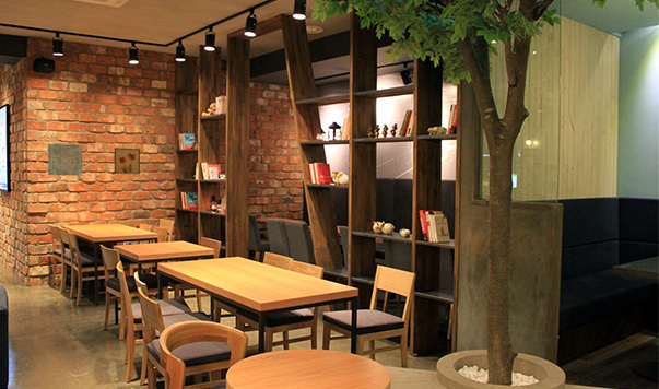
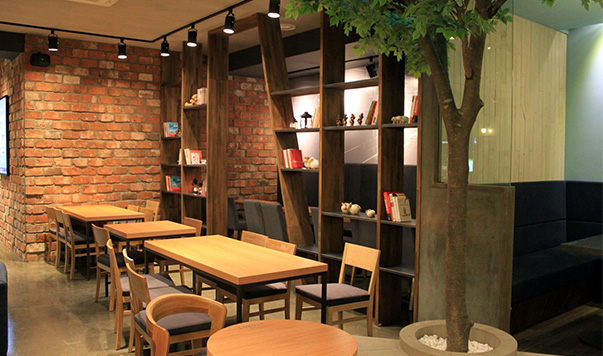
- wall art (127, 161)
- wall art (64, 160)
